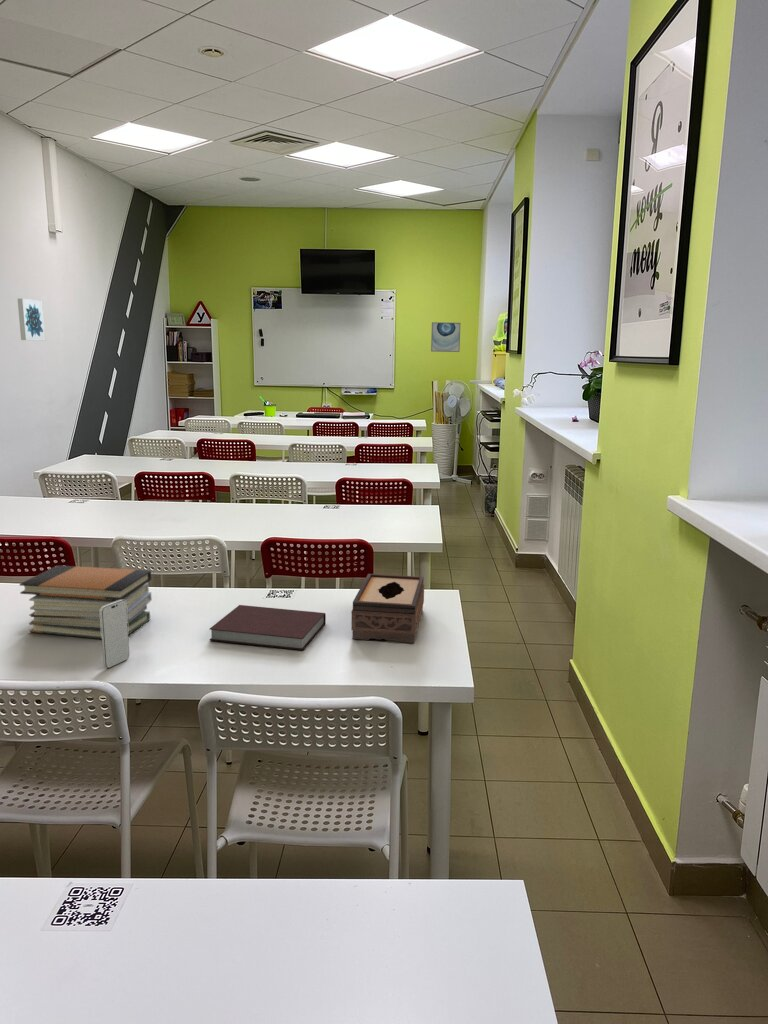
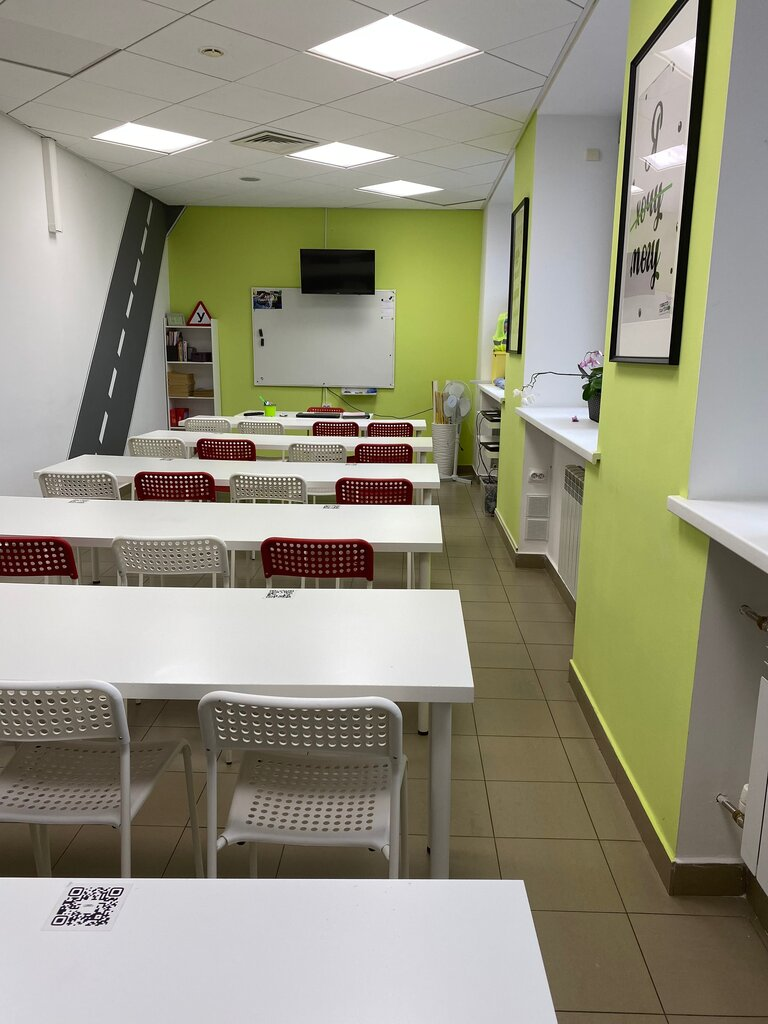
- smartphone (114, 633)
- wall art (445, 337)
- wall art (31, 320)
- book stack (90, 601)
- tissue box (389, 606)
- notebook (269, 626)
